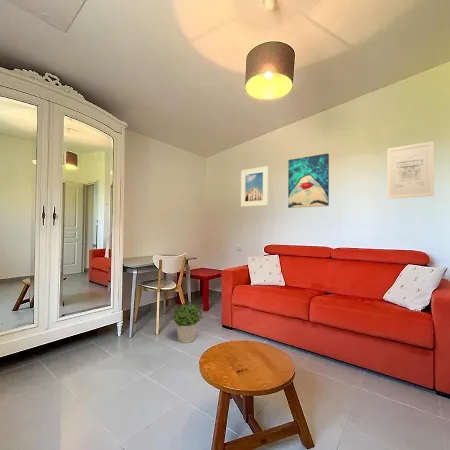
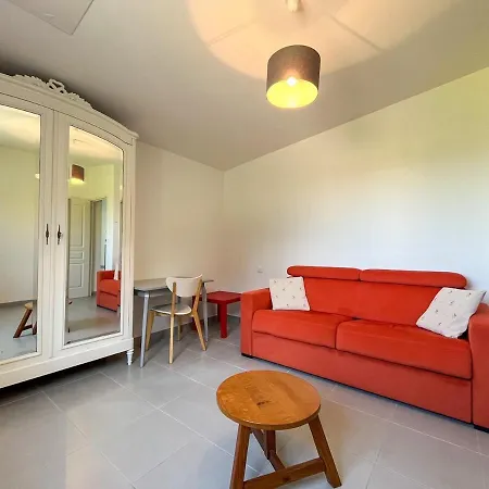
- wall art (307, 181)
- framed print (254, 187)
- wall art (409, 171)
- potted plant (187, 320)
